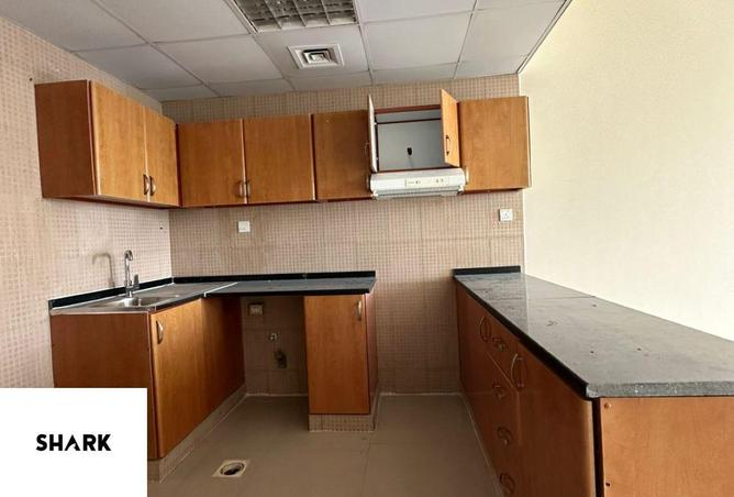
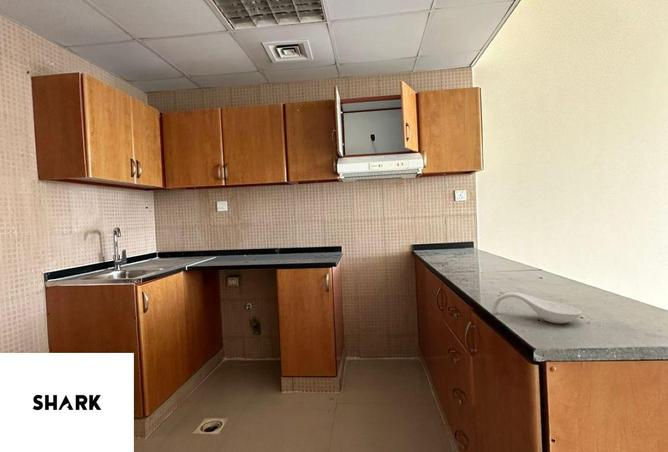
+ spoon rest (534, 306)
